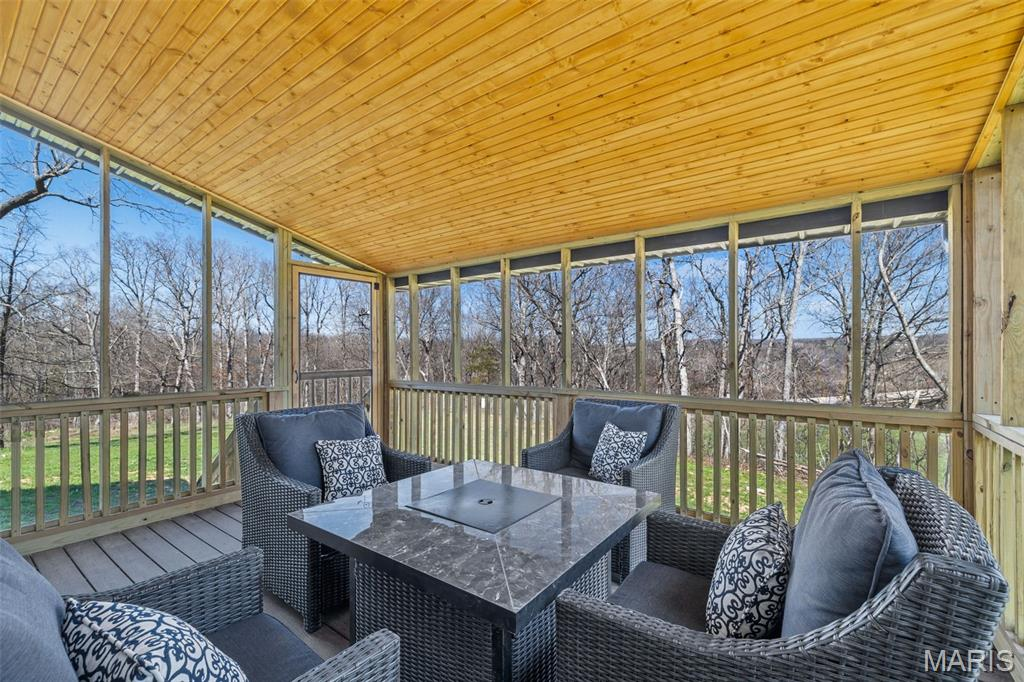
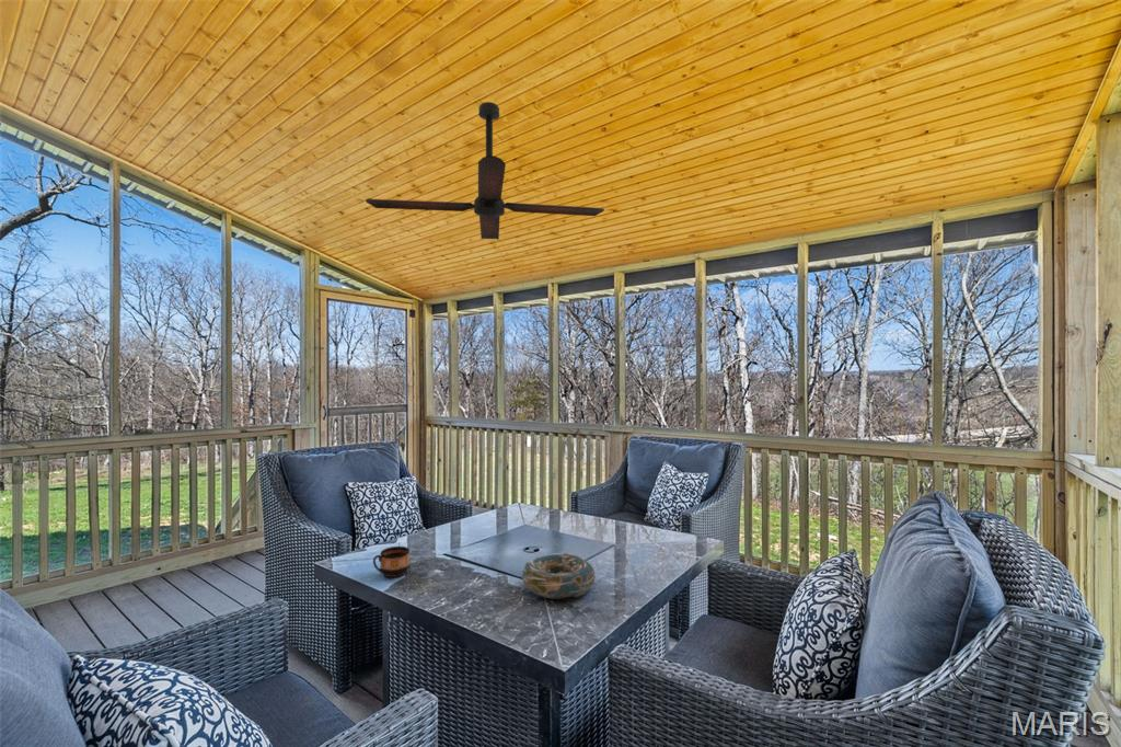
+ cup (393, 561)
+ decorative bowl (558, 575)
+ ceiling fan (488, 161)
